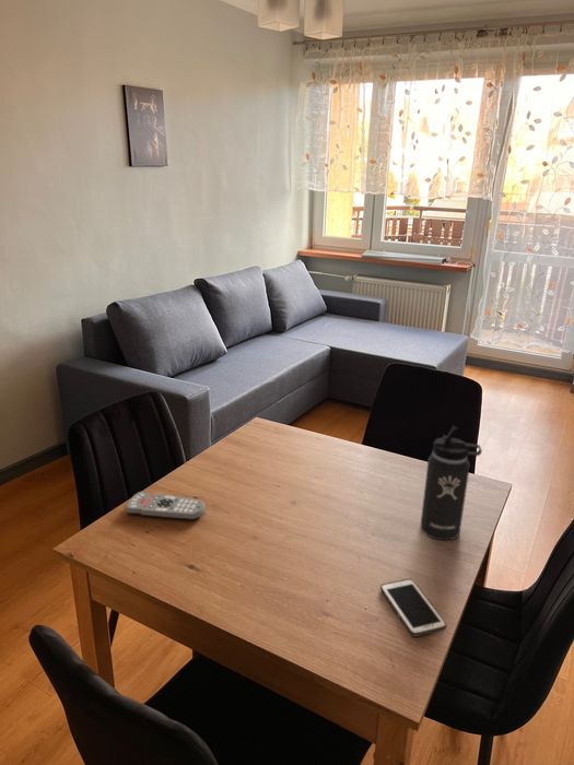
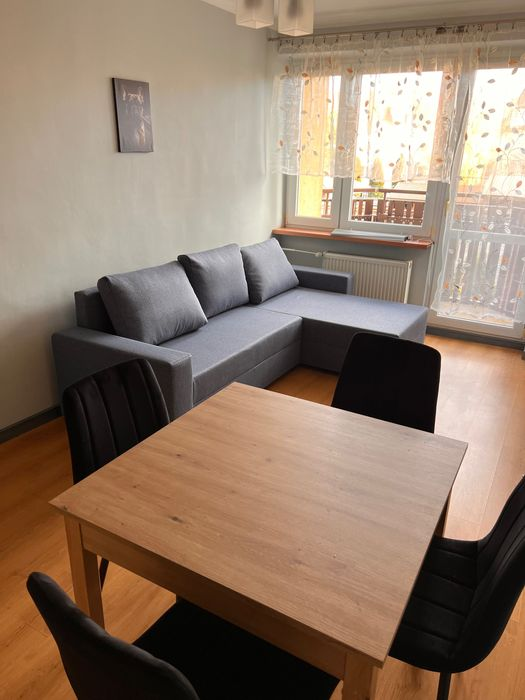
- remote control (166, 506)
- cell phone (411, 605)
- thermos bottle (450, 480)
